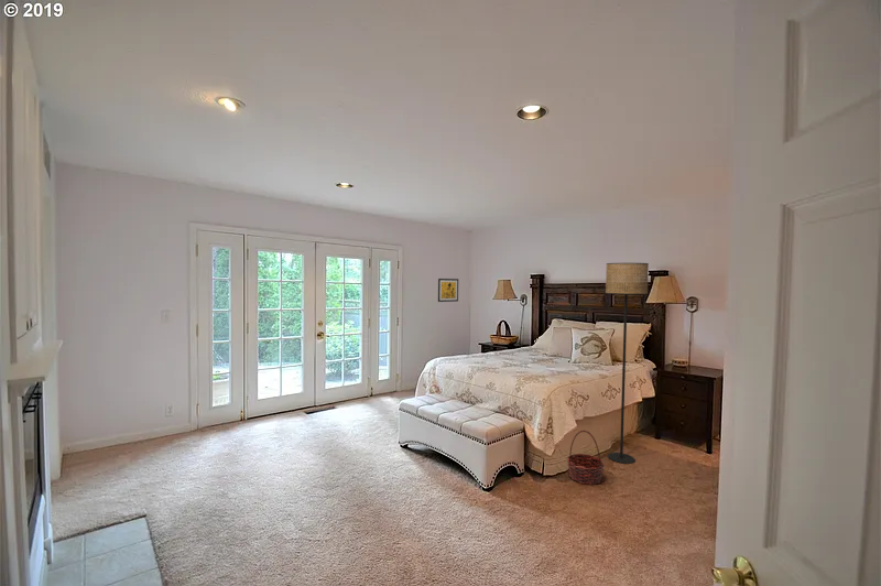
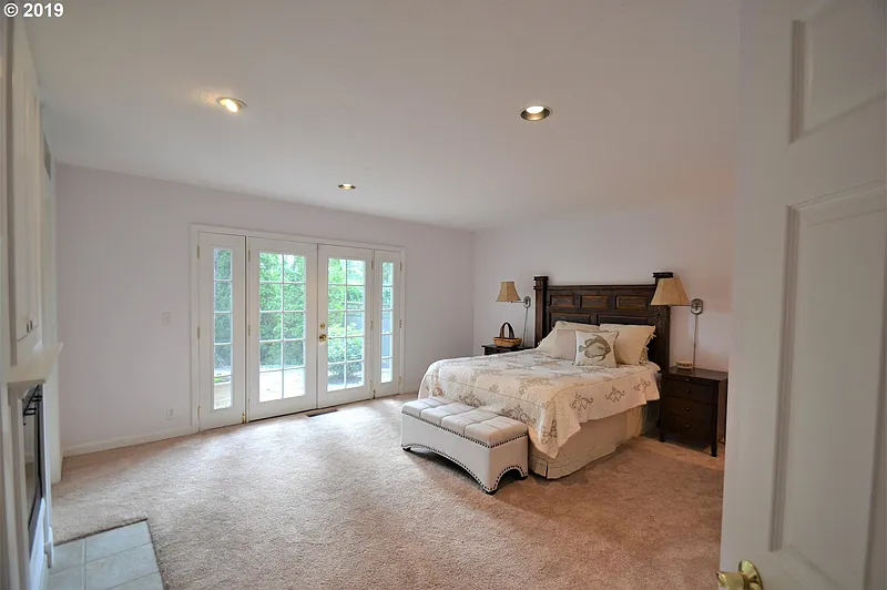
- wall art (448, 290)
- basket (585, 455)
- floor lamp (623, 361)
